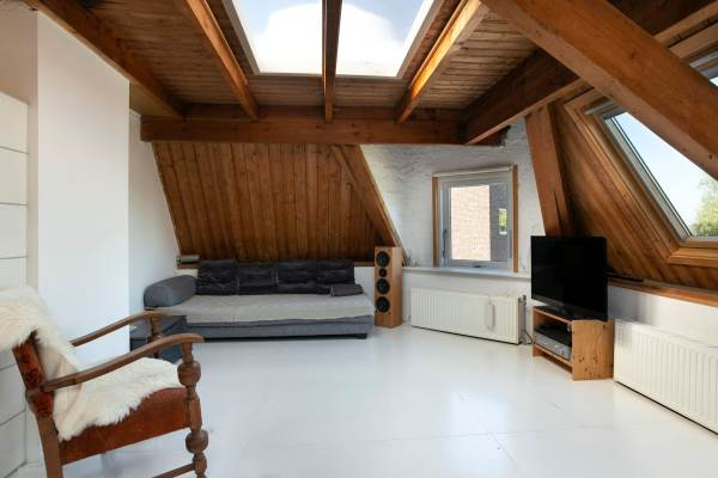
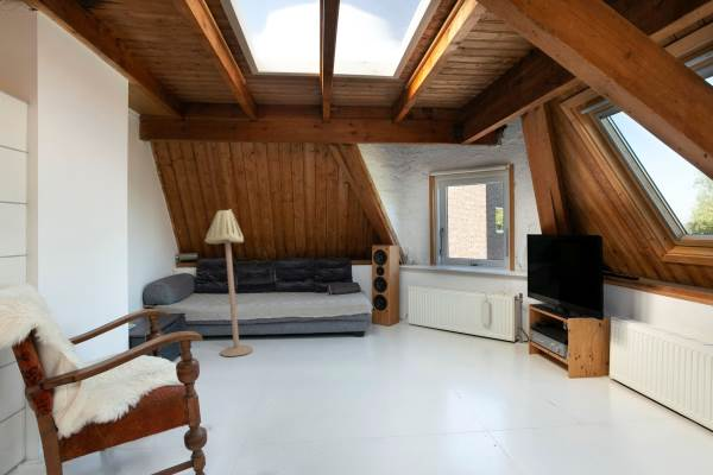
+ floor lamp (228, 280)
